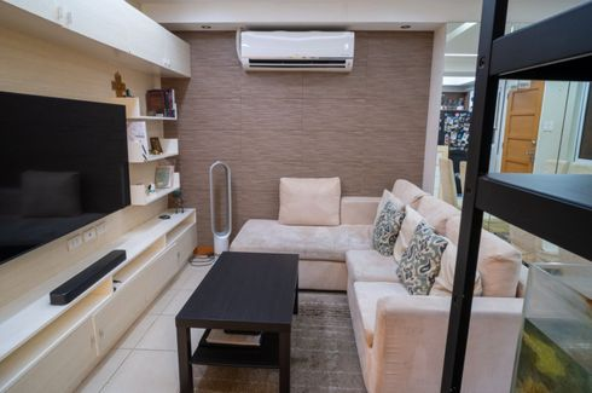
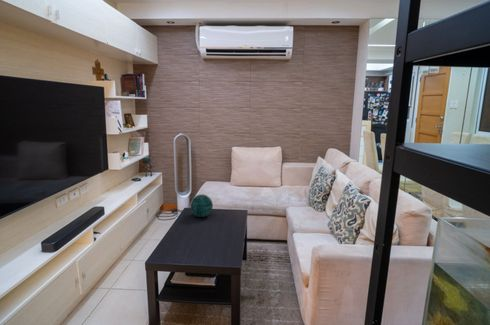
+ decorative orb (201, 205)
